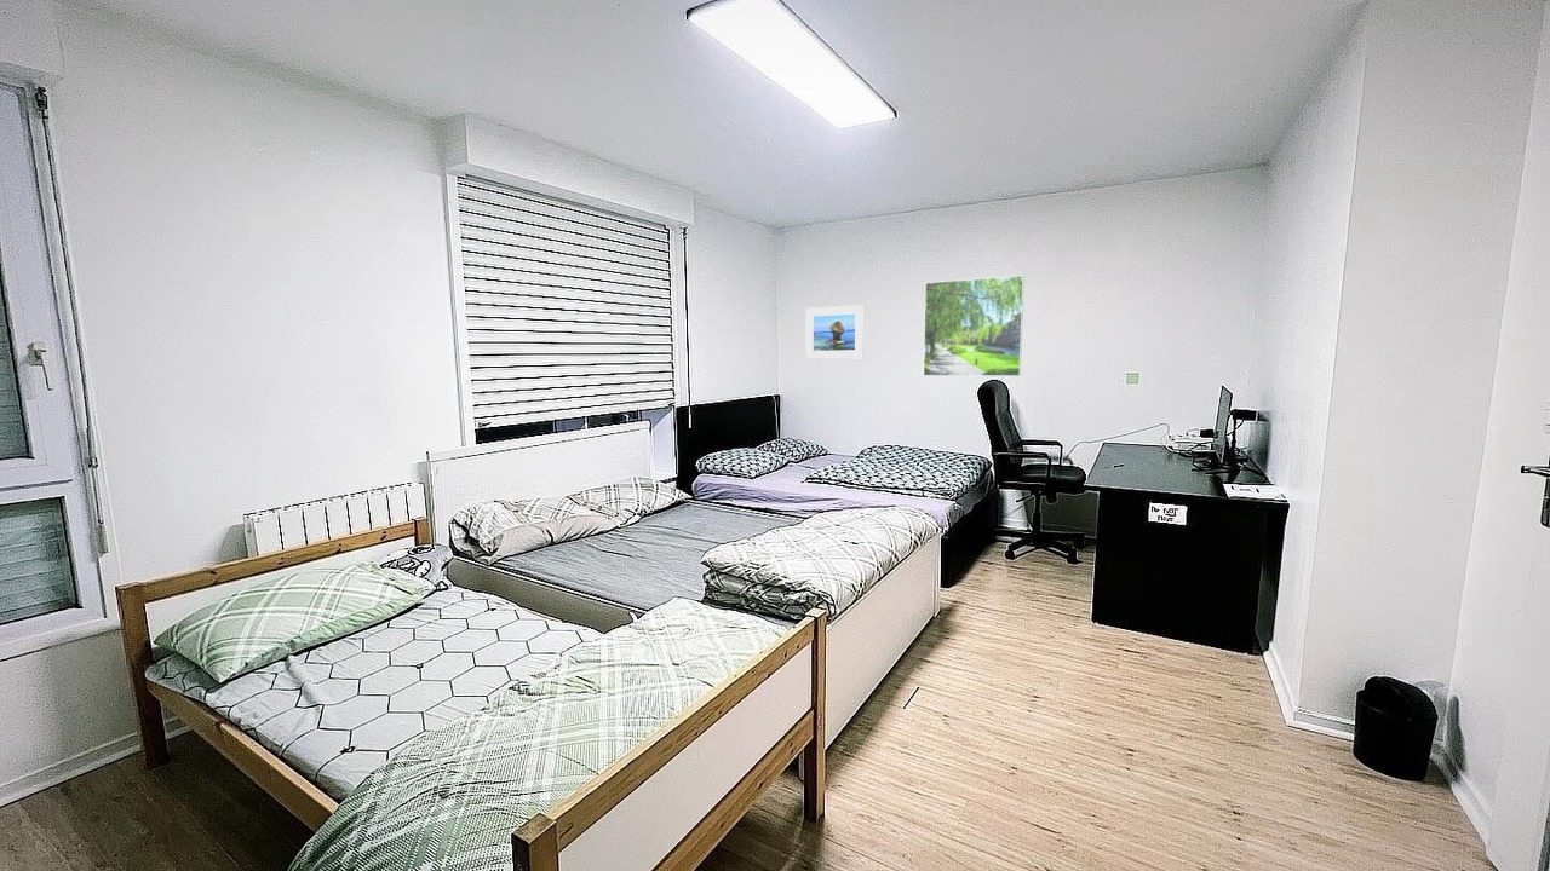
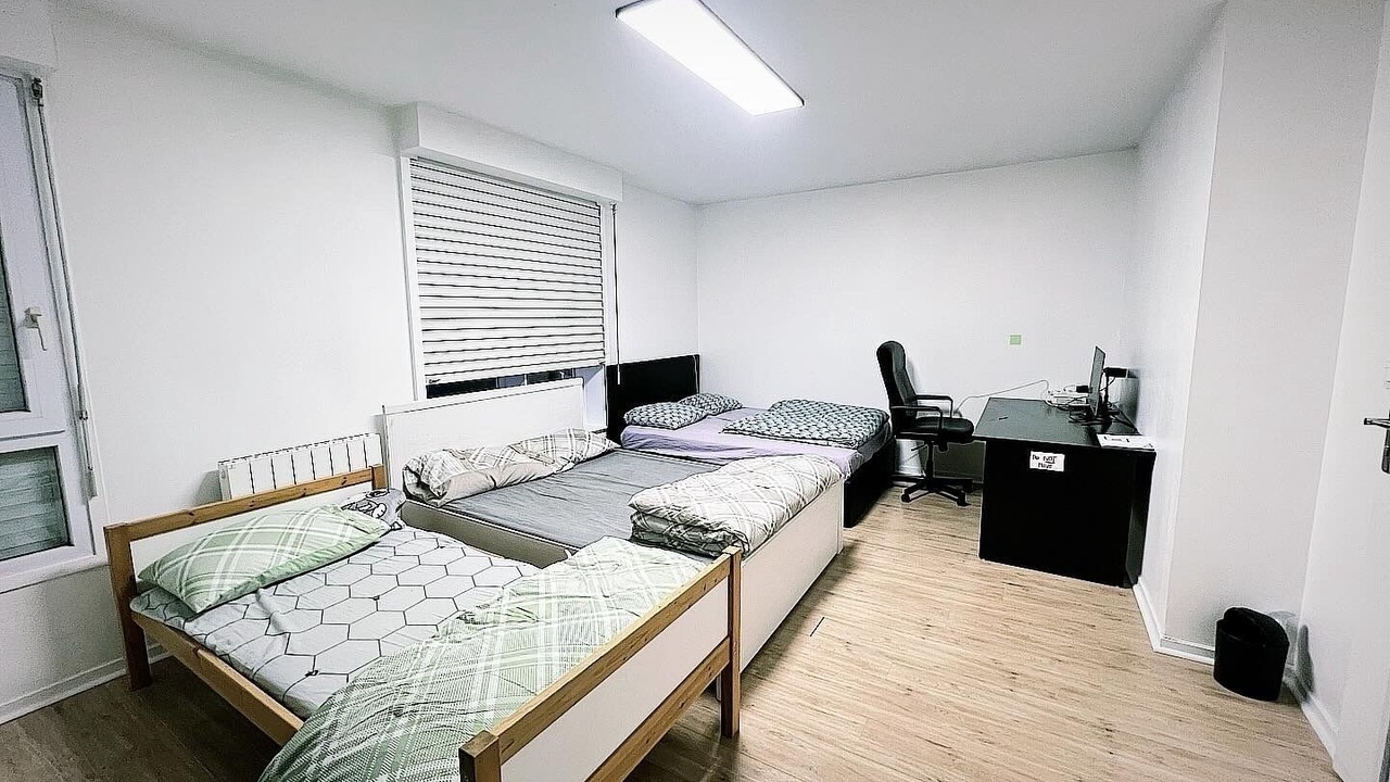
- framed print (833, 333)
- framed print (971, 328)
